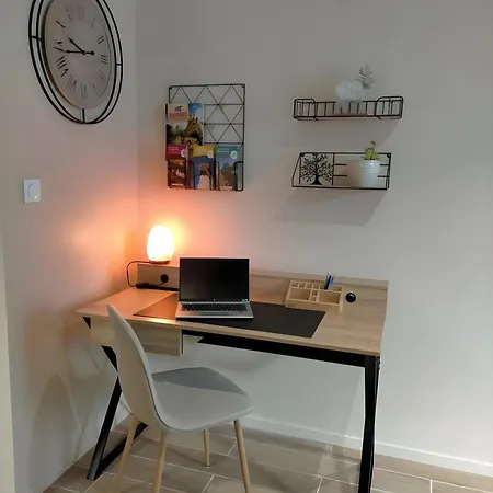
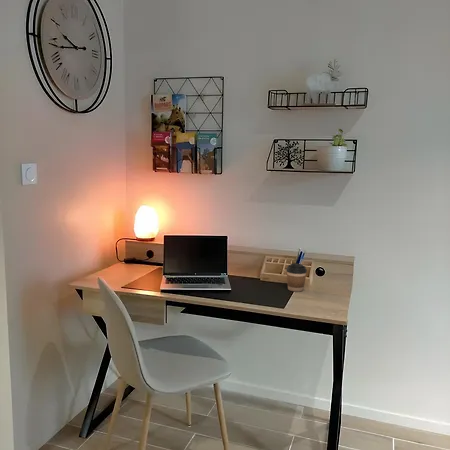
+ coffee cup (296, 276)
